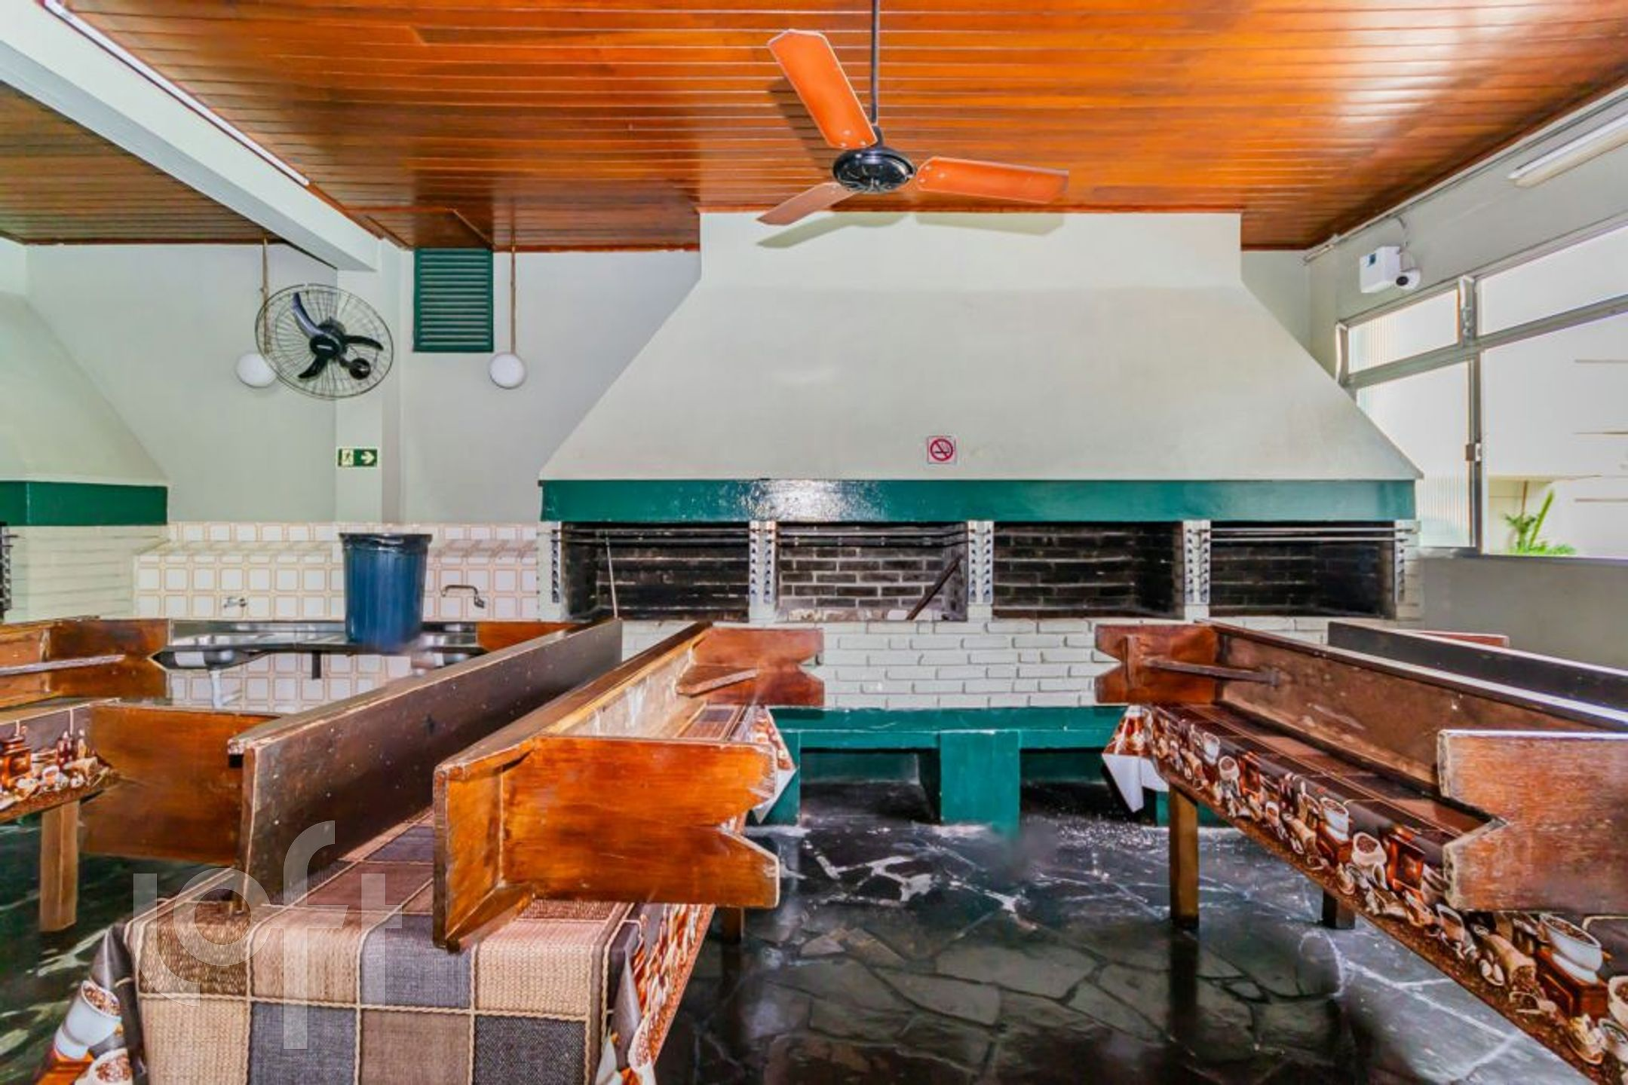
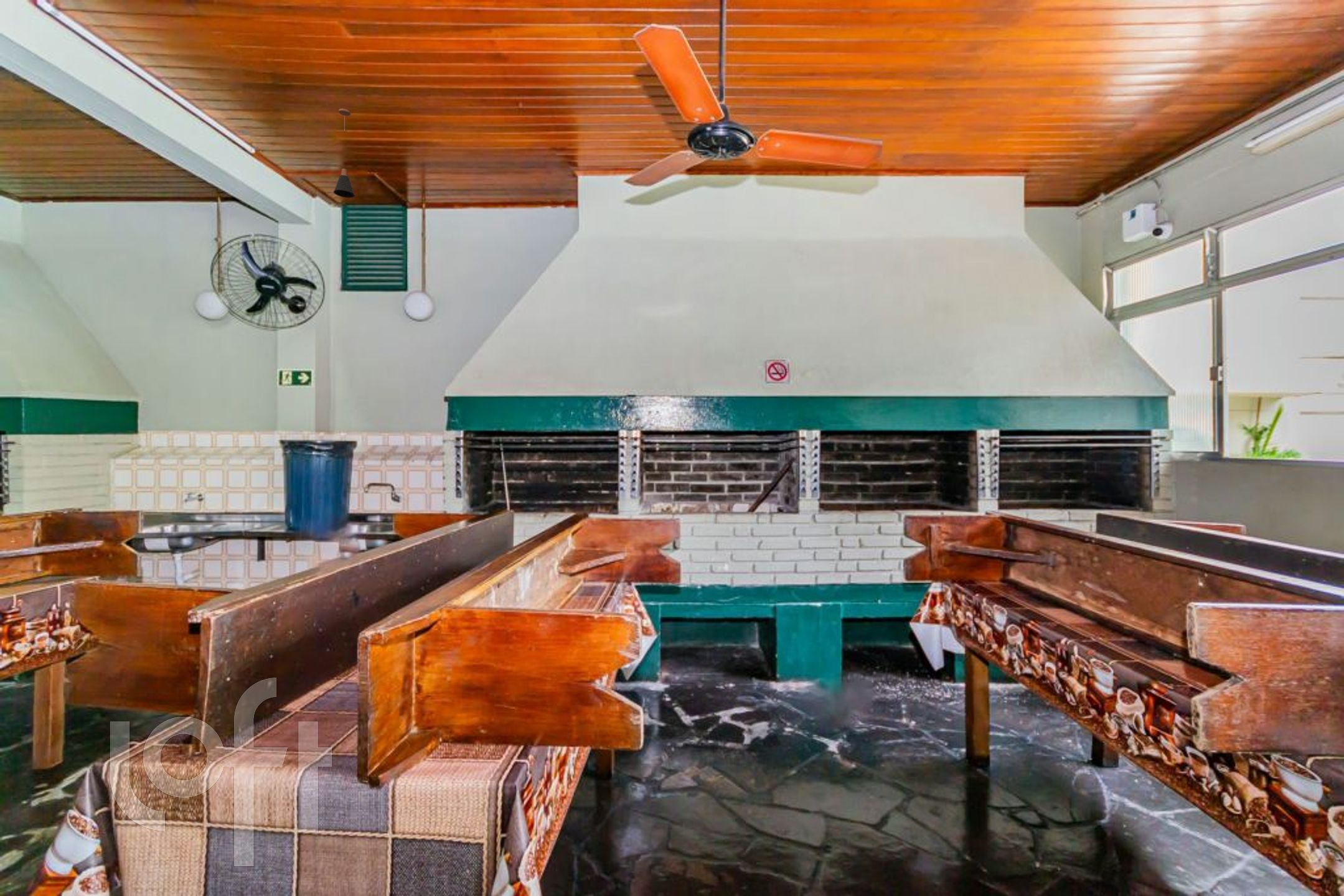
+ pendant lamp (344, 169)
